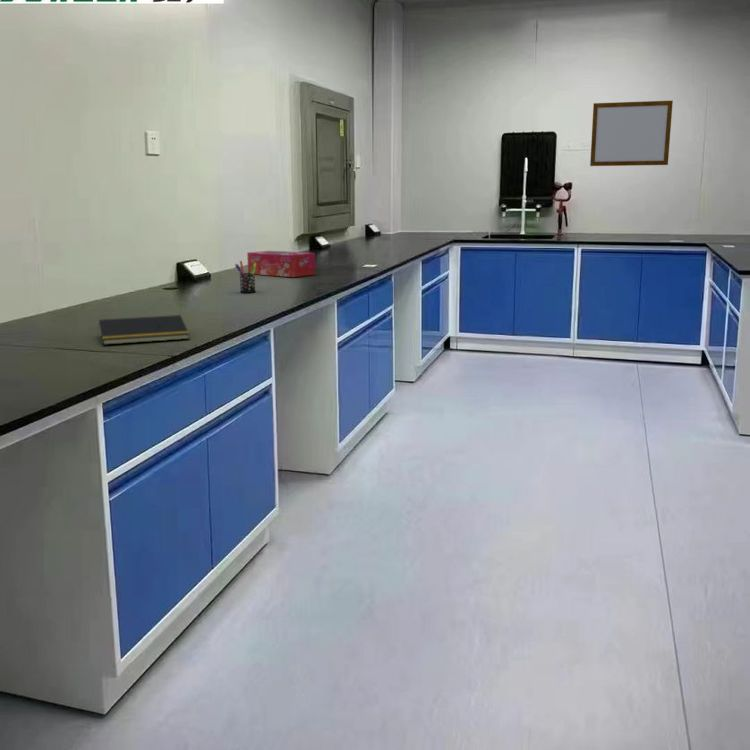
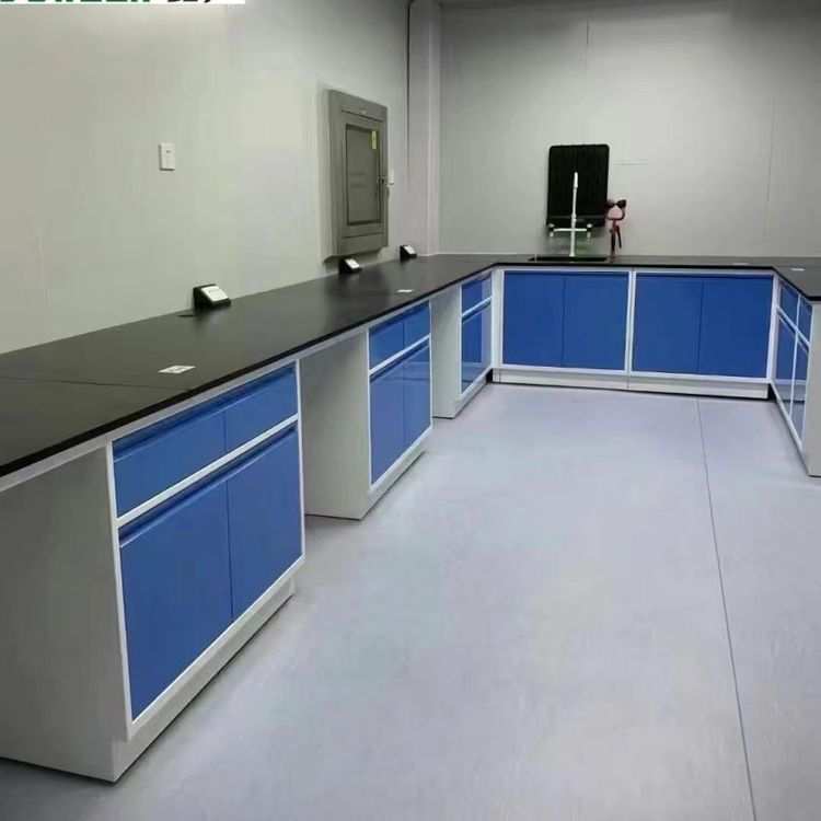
- notepad (143, 329)
- pen holder (247, 276)
- writing board (630, 134)
- tissue box (281, 263)
